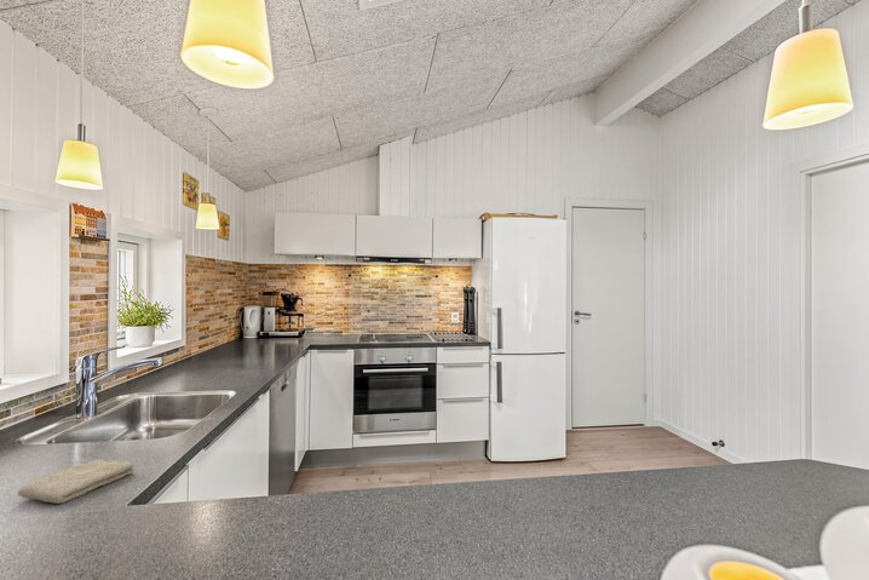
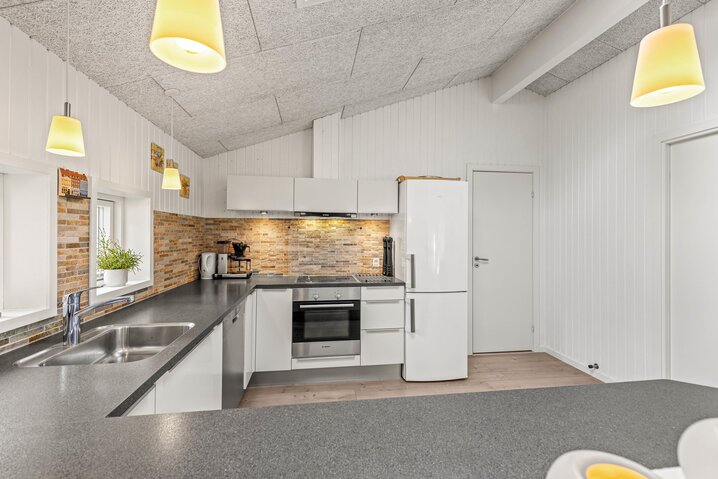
- washcloth (81, 478)
